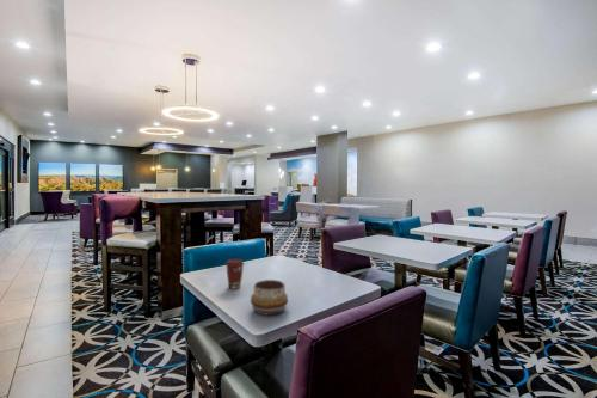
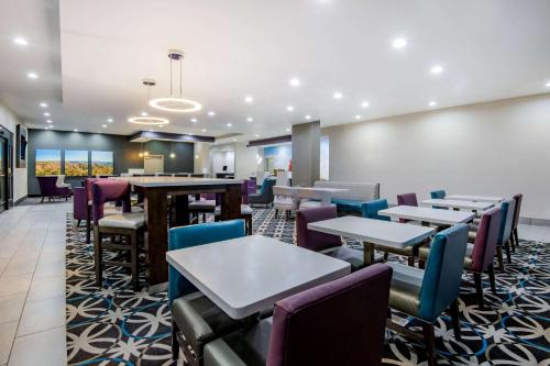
- coffee cup (234, 274)
- decorative bowl (269, 296)
